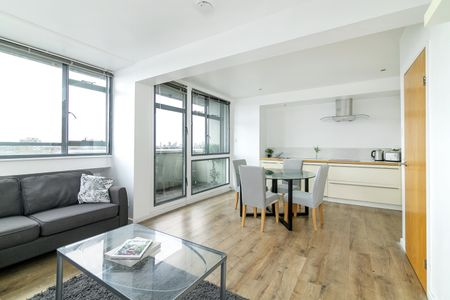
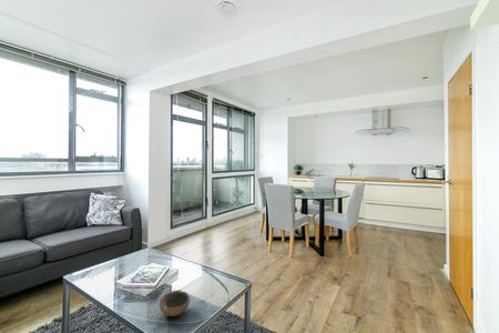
+ bowl (174, 304)
